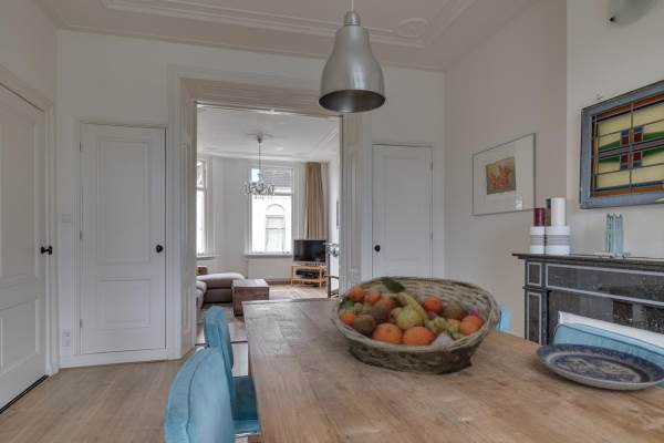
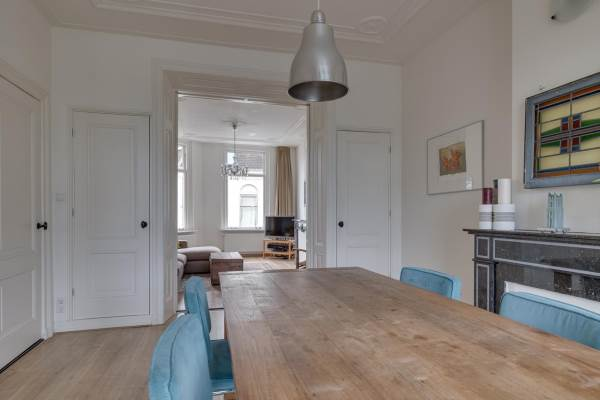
- plate (595, 368)
- fruit basket (409, 319)
